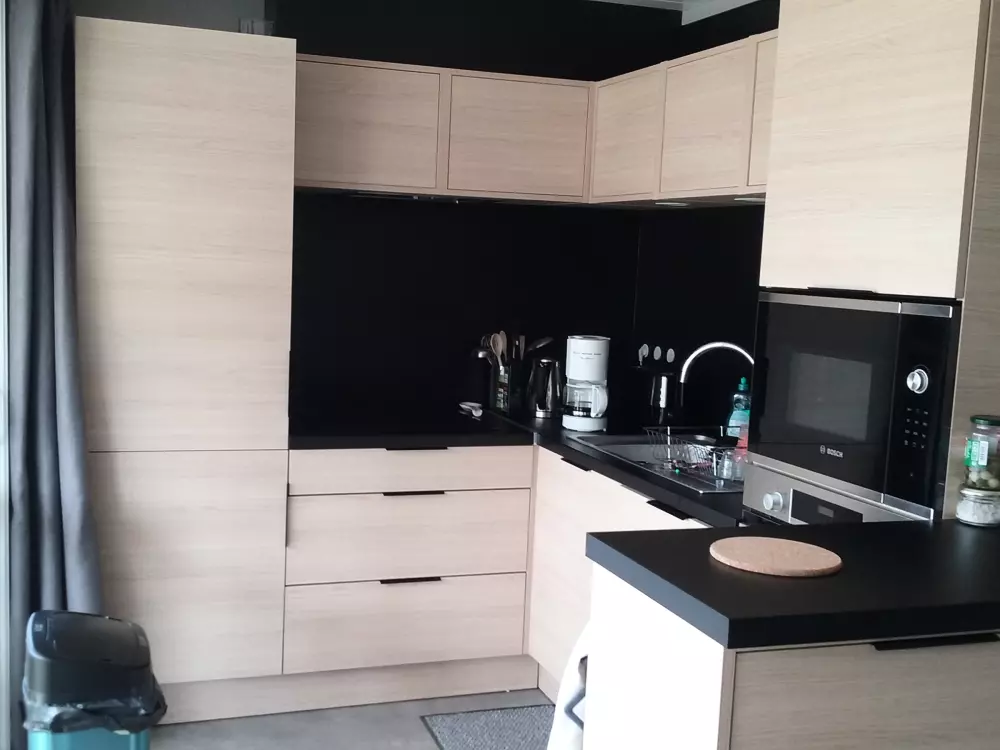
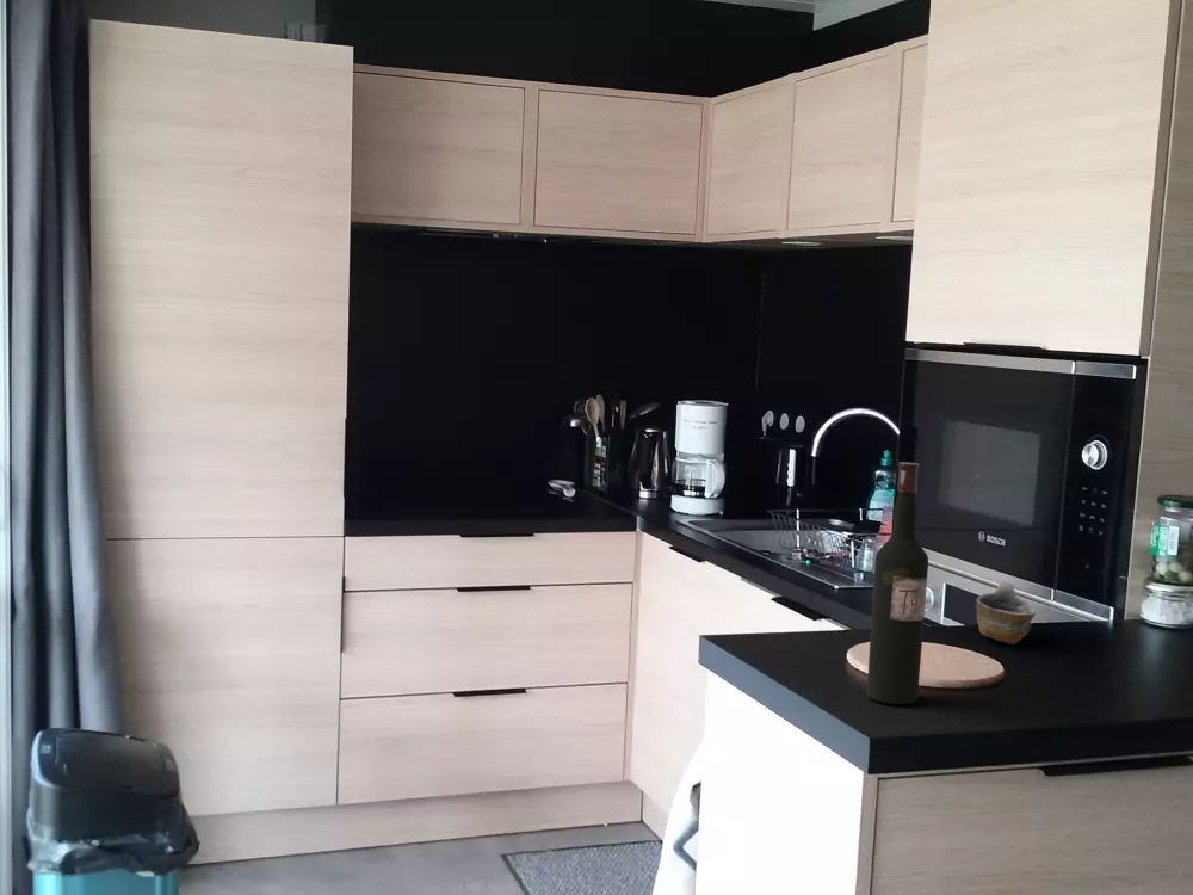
+ cup (1007, 613)
+ wine bottle (900, 581)
